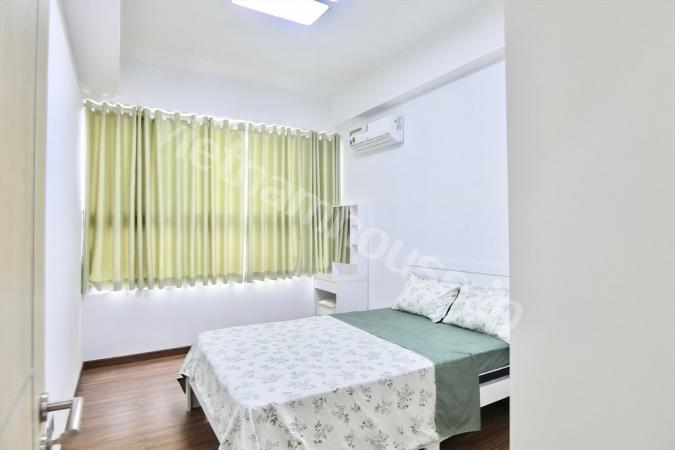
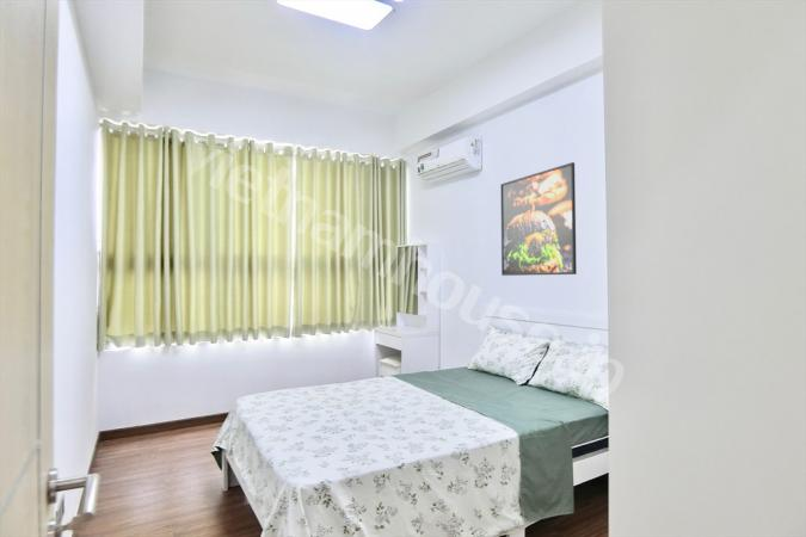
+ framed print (534, 224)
